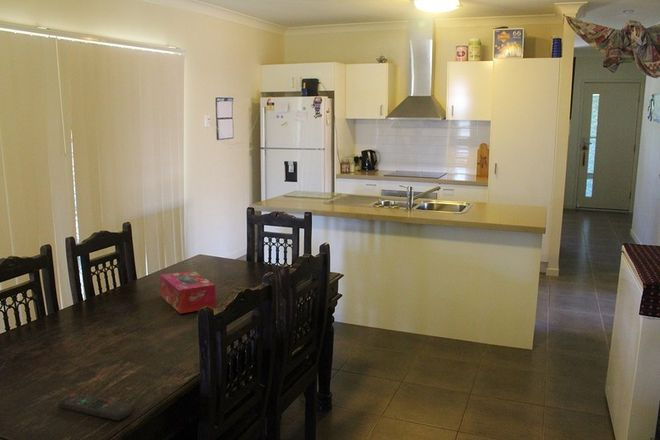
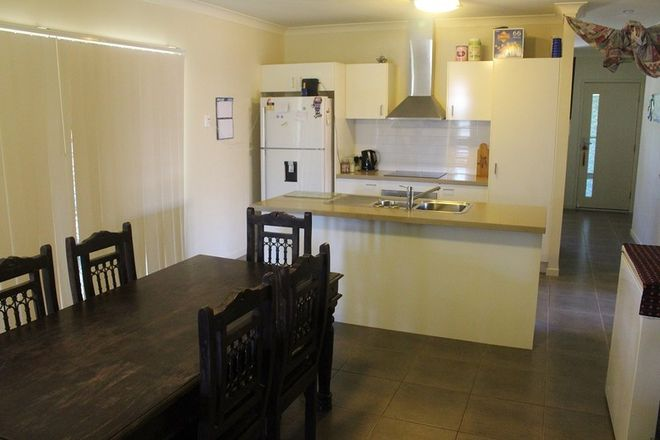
- remote control (95, 406)
- tissue box (187, 290)
